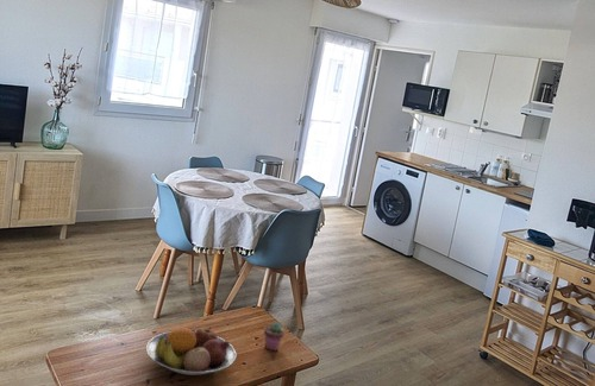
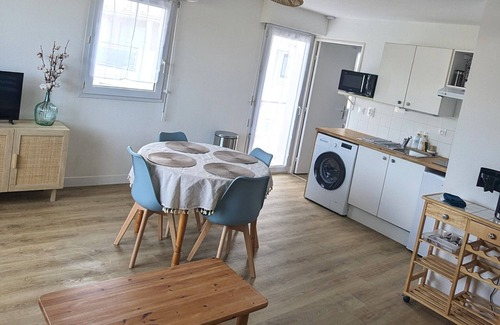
- potted succulent (274, 334)
- fruit bowl (192, 346)
